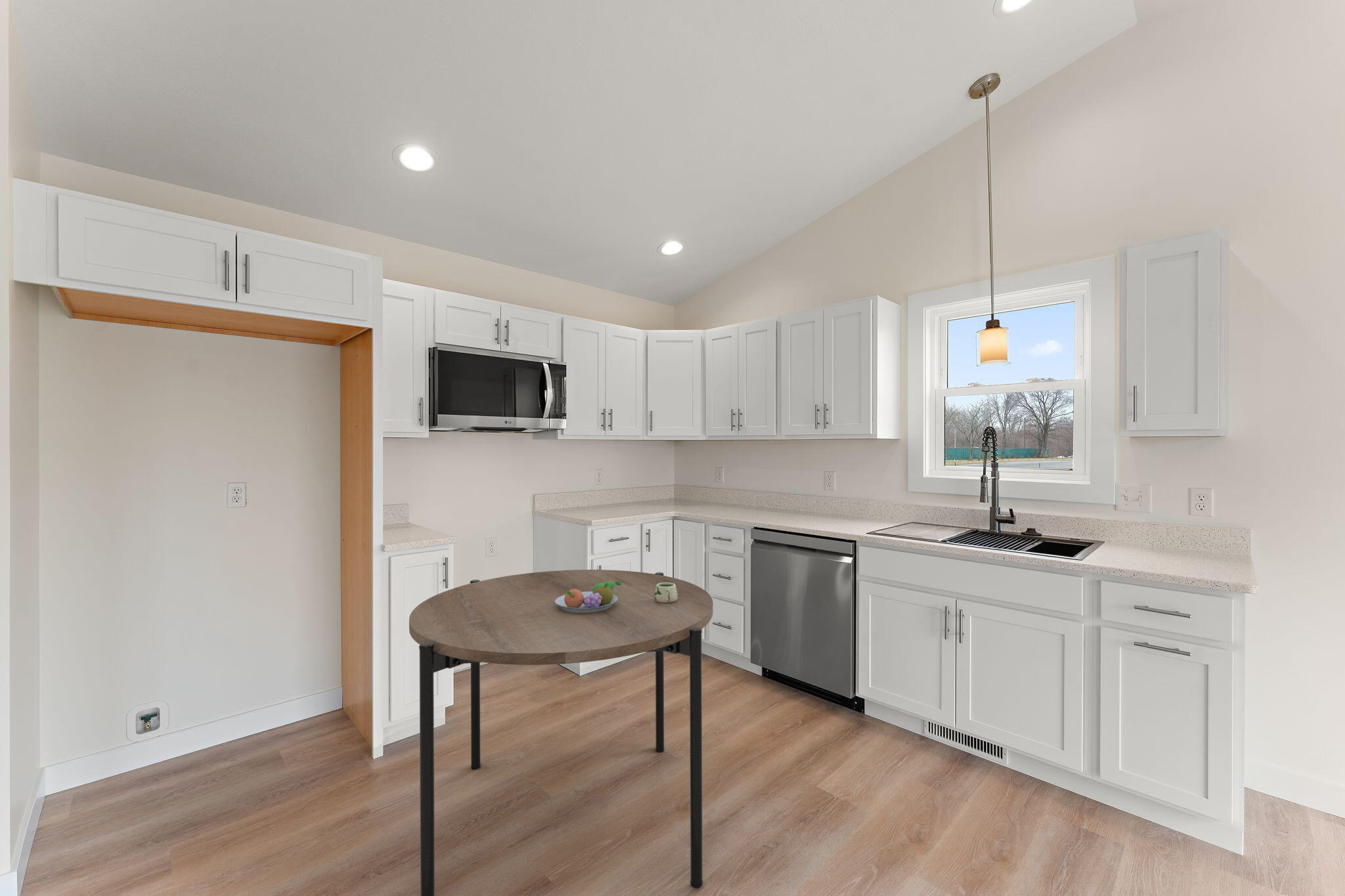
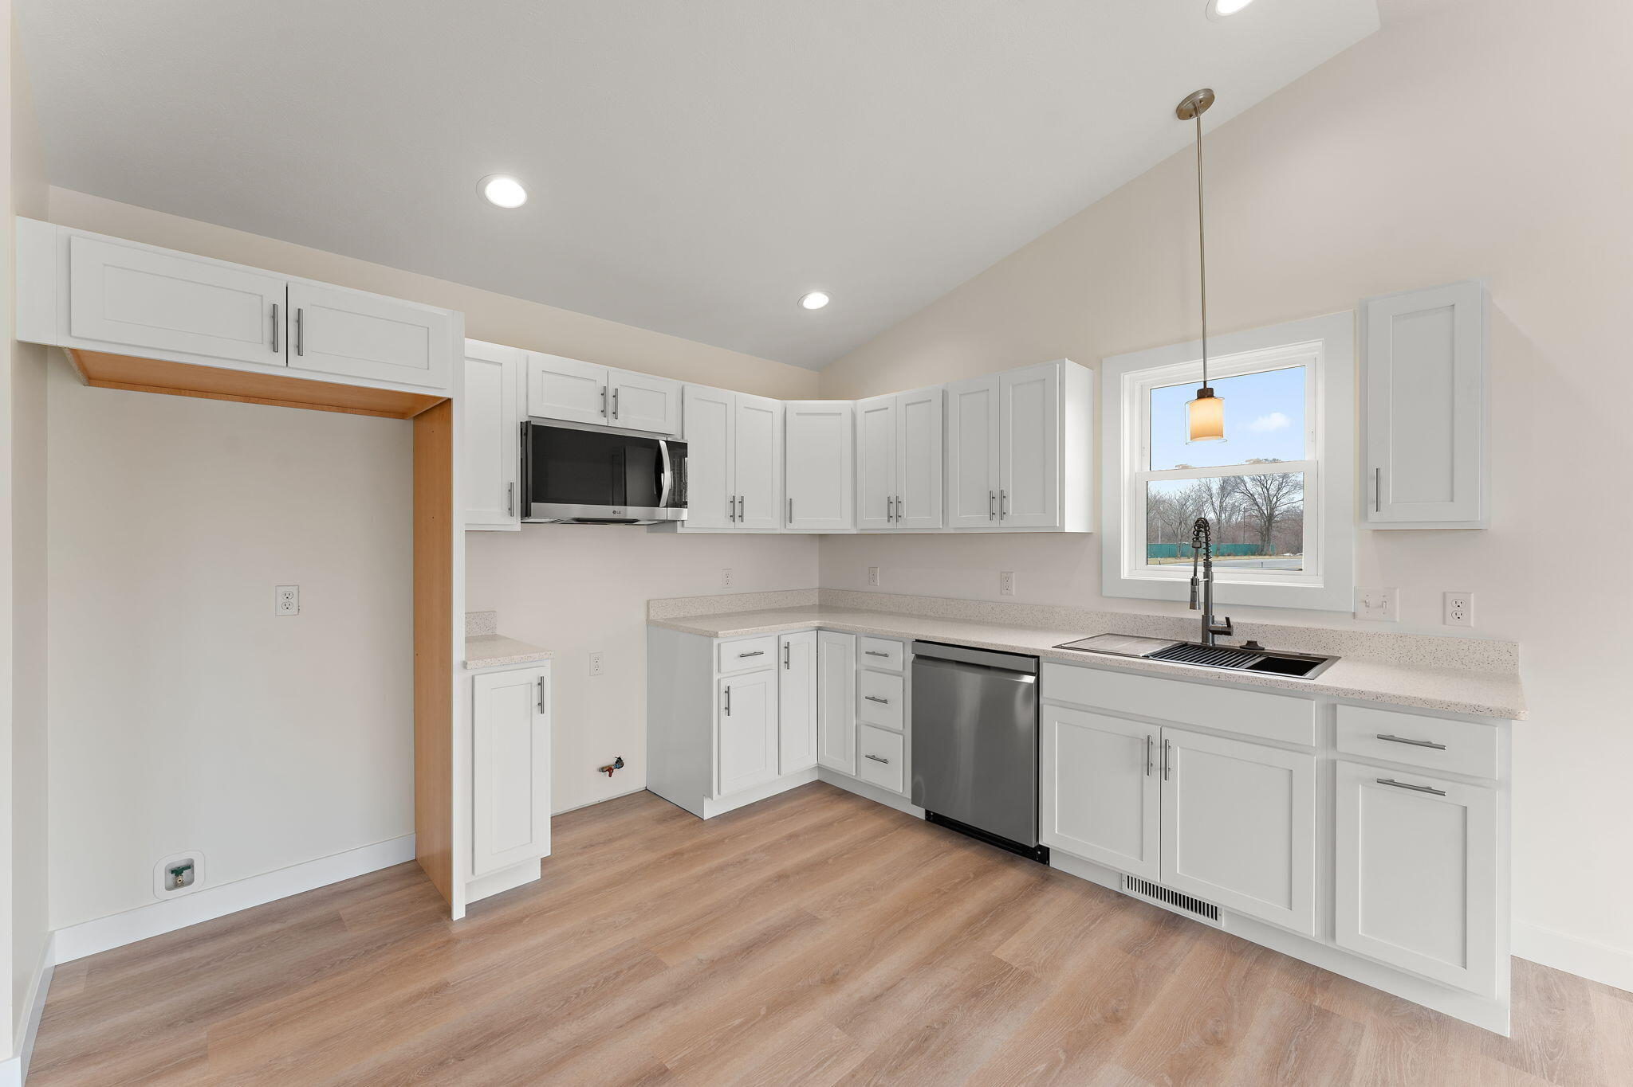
- dining table (562, 664)
- fruit bowl (589, 592)
- mug (666, 593)
